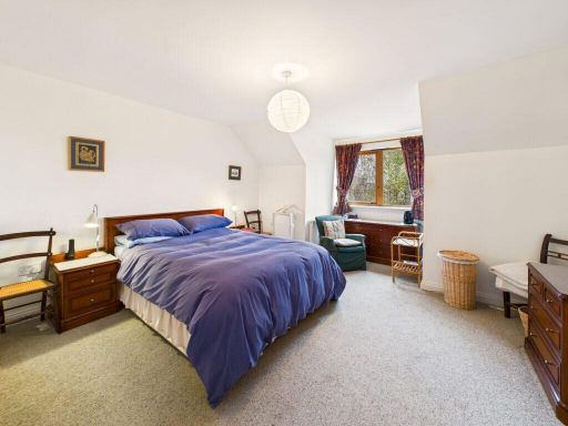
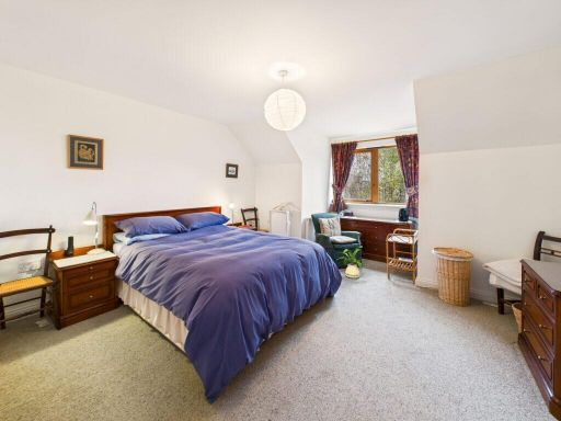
+ house plant (351, 260)
